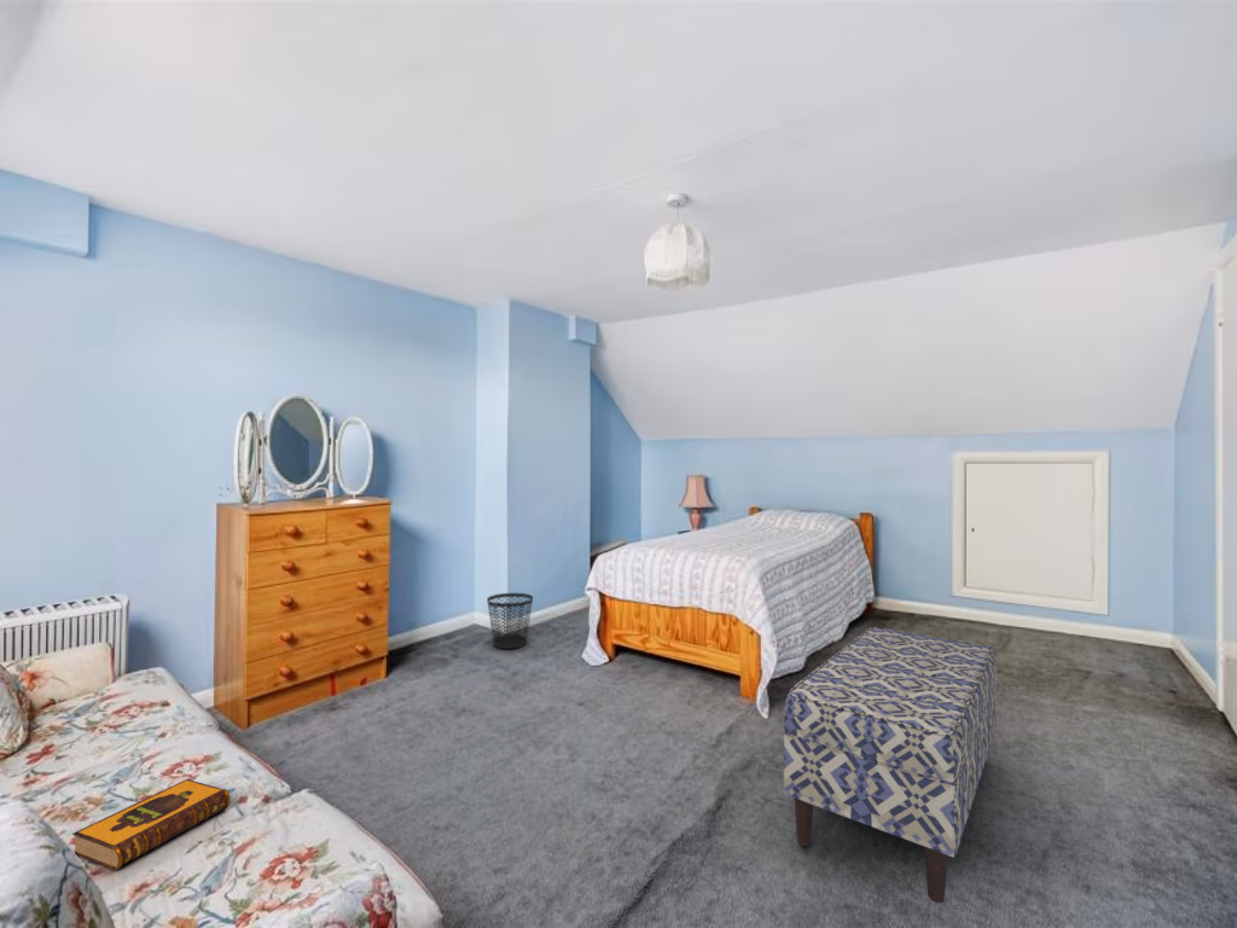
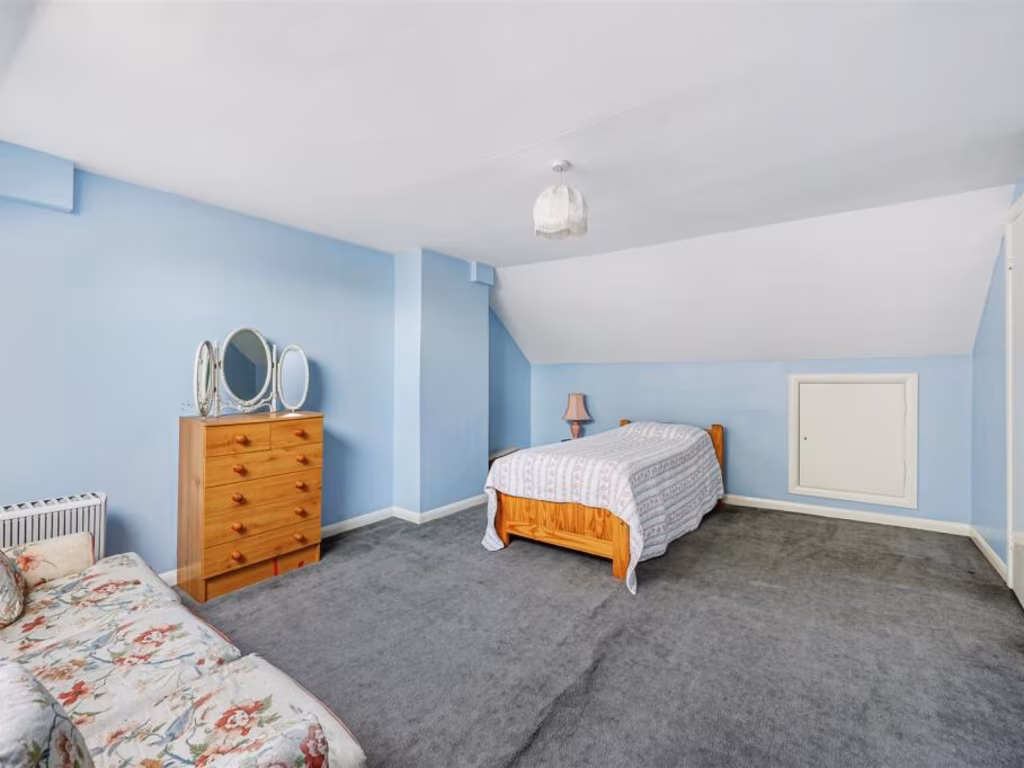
- bench (901, 732)
- hardback book (156, 819)
- wastebasket (510, 621)
